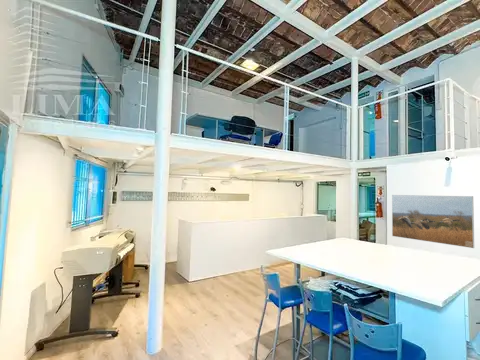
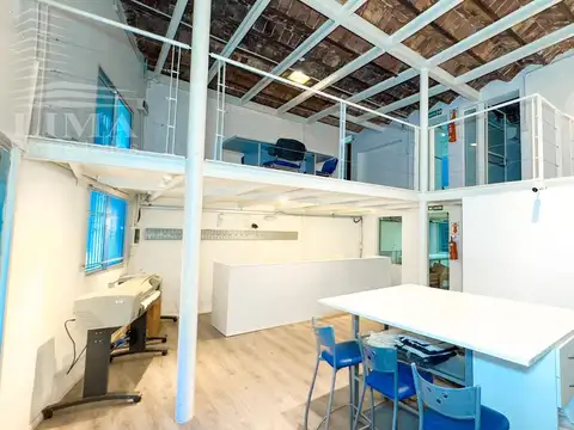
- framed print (428, 218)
